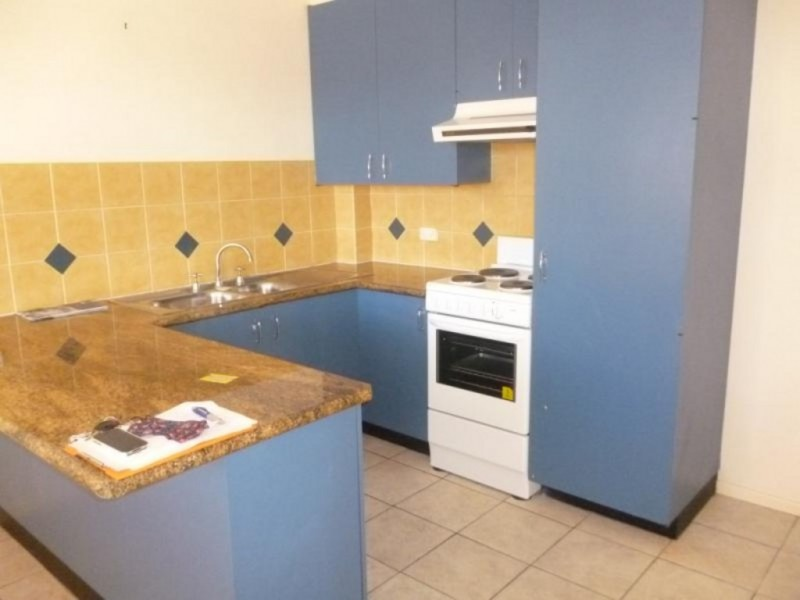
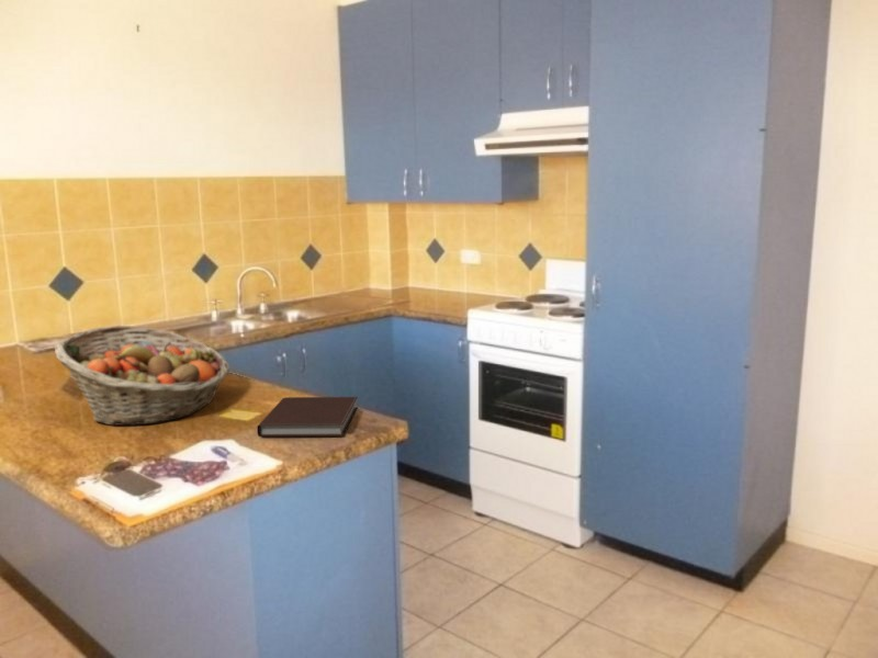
+ fruit basket (147, 370)
+ notebook (311, 416)
